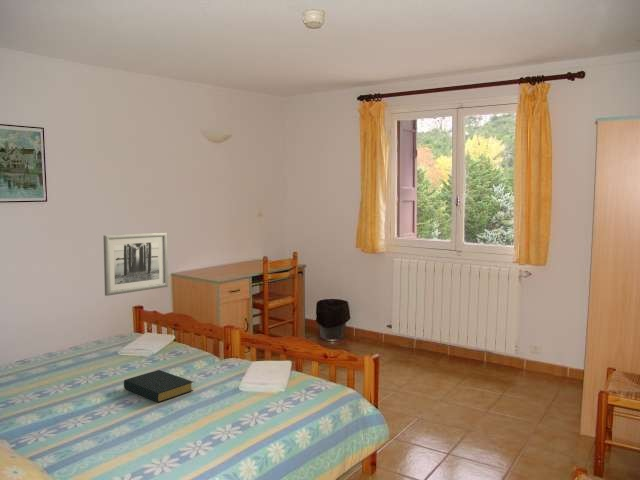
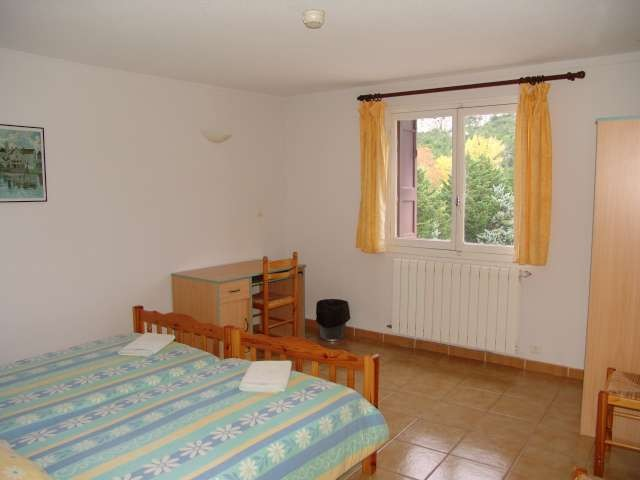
- hardback book (158, 385)
- wall art (137, 262)
